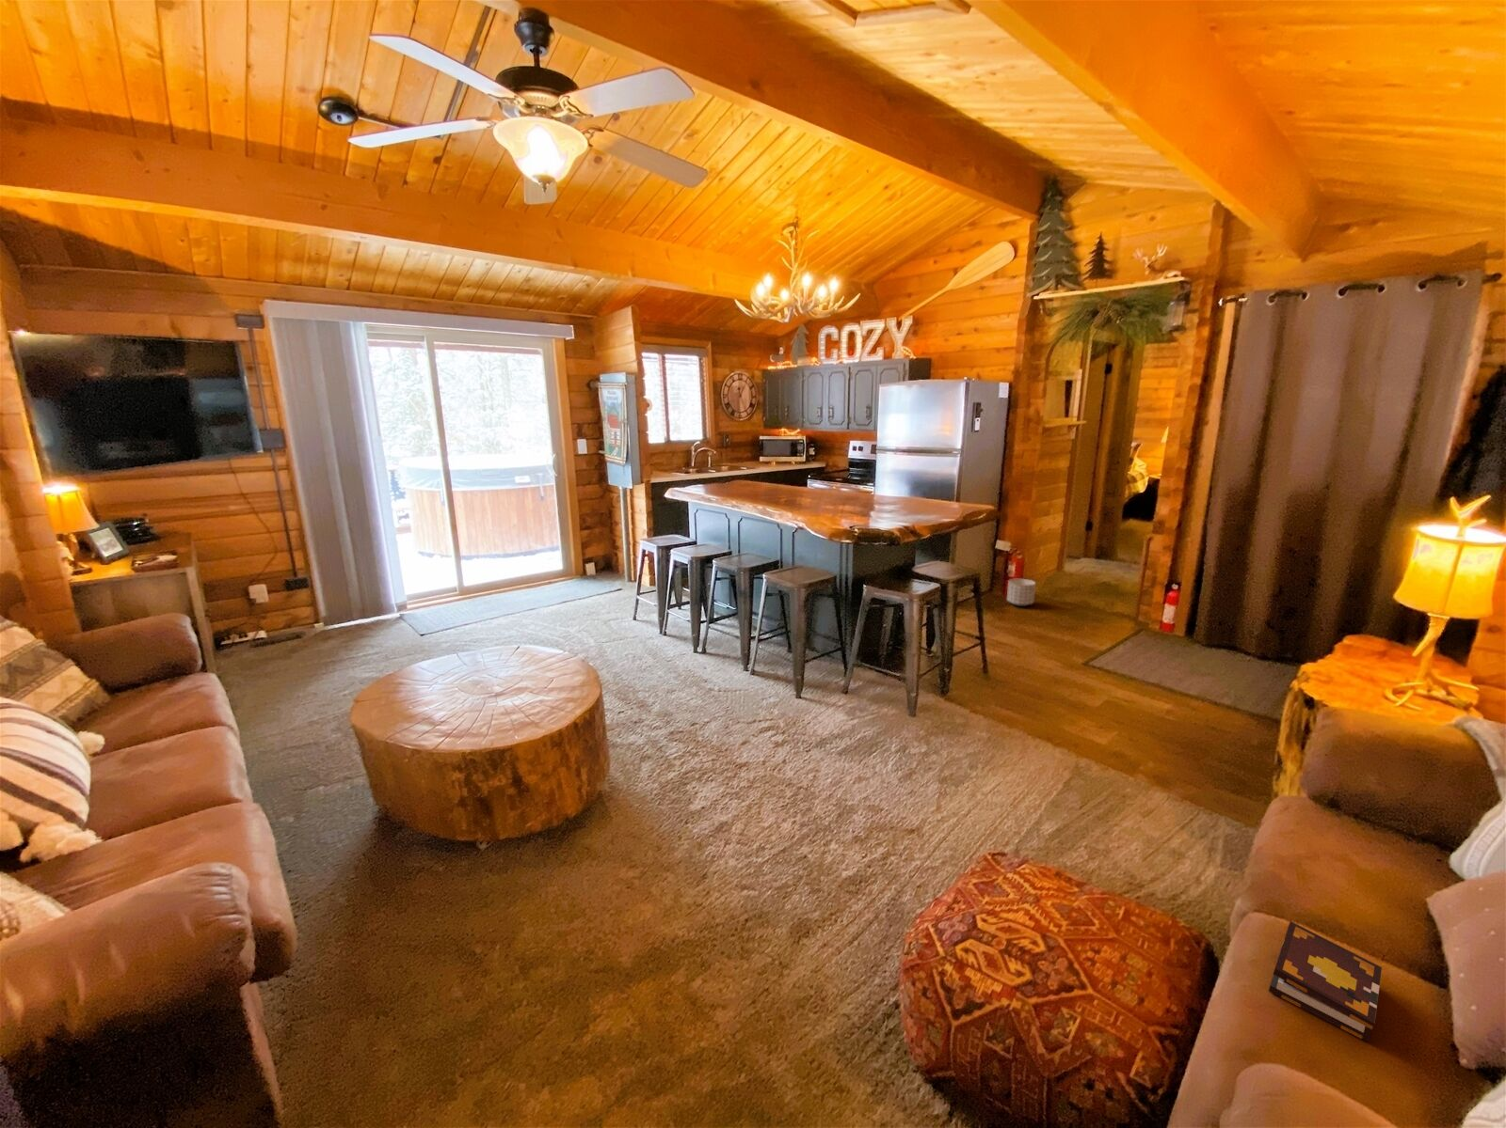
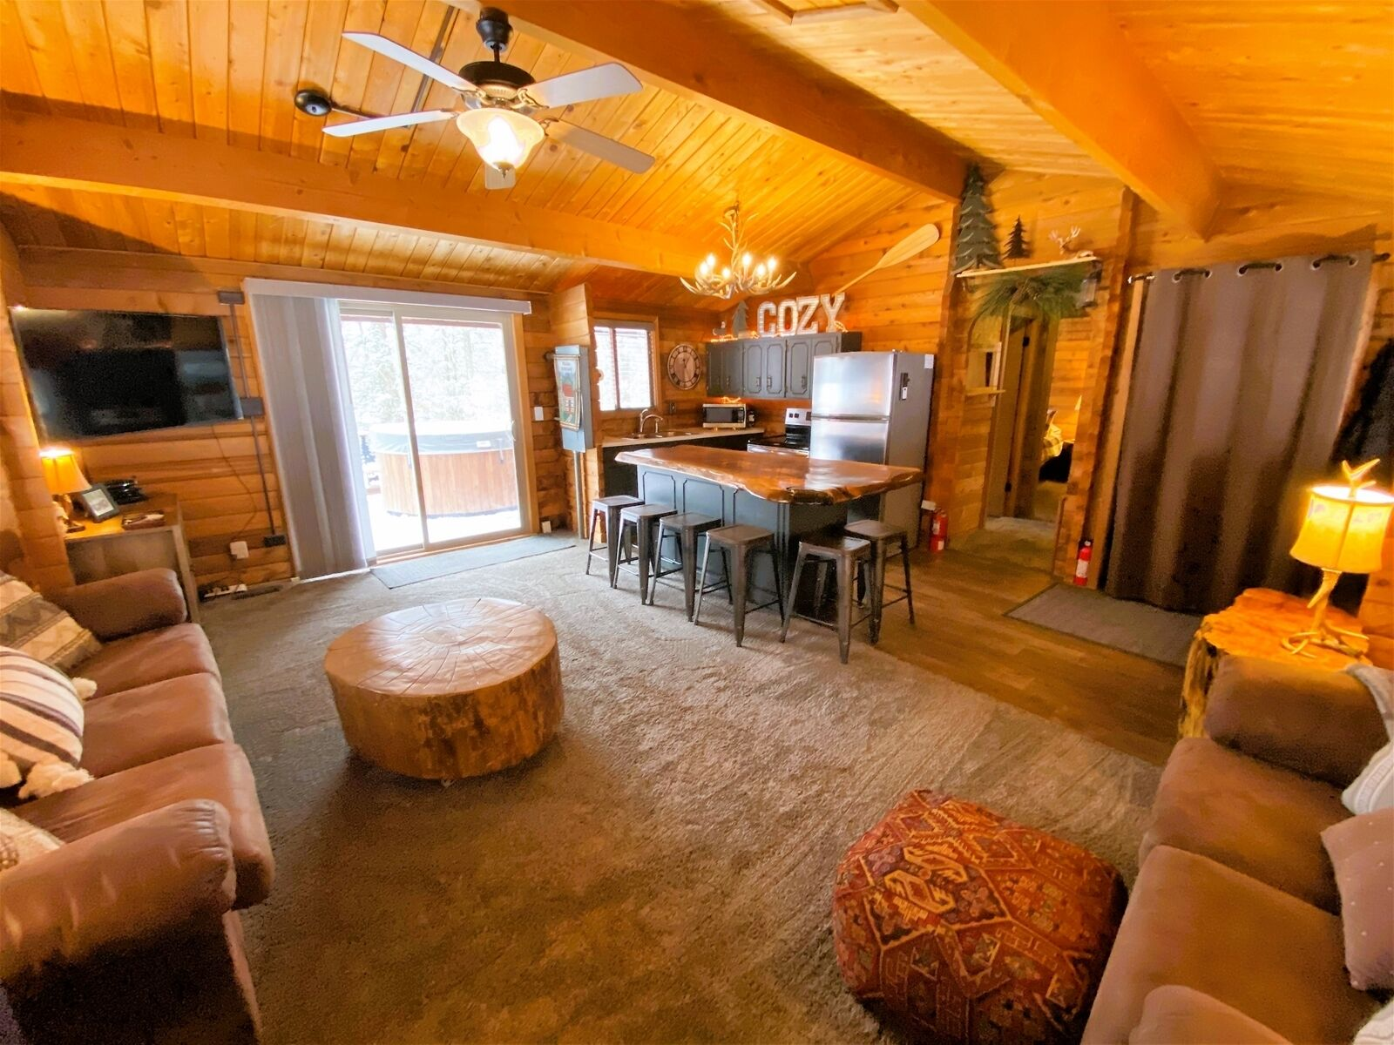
- planter (1020, 594)
- book (1326, 976)
